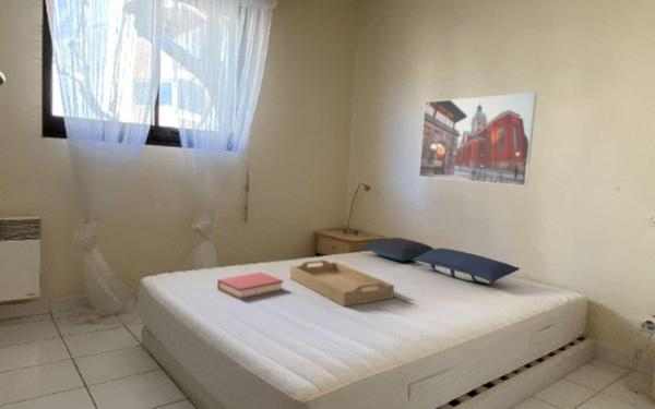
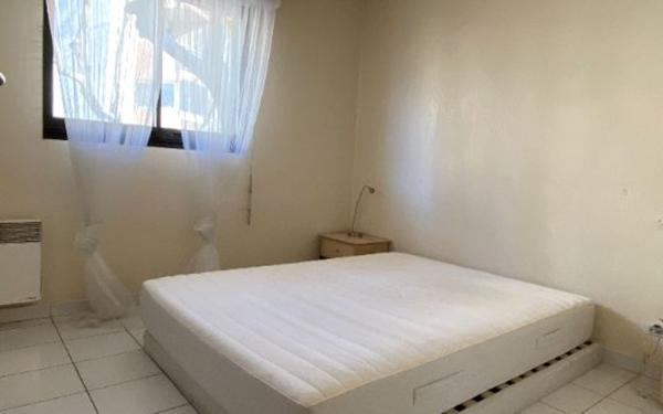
- hardback book (250, 285)
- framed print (471, 140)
- serving tray (338, 279)
- pillow (463, 264)
- pillow (400, 249)
